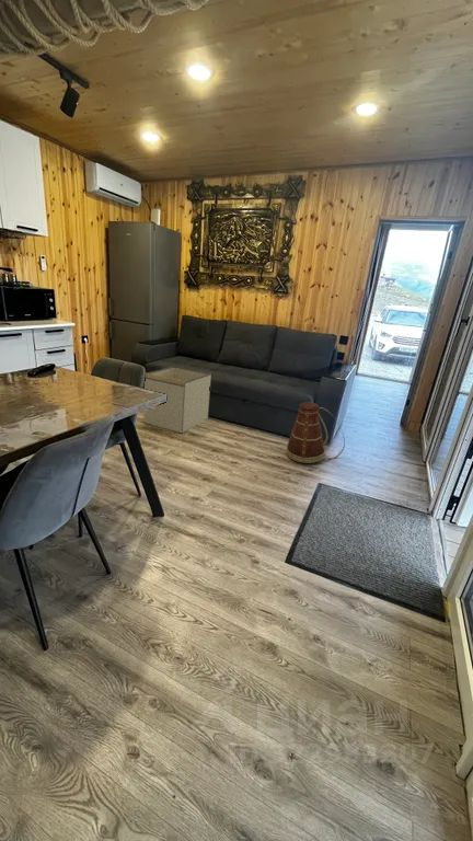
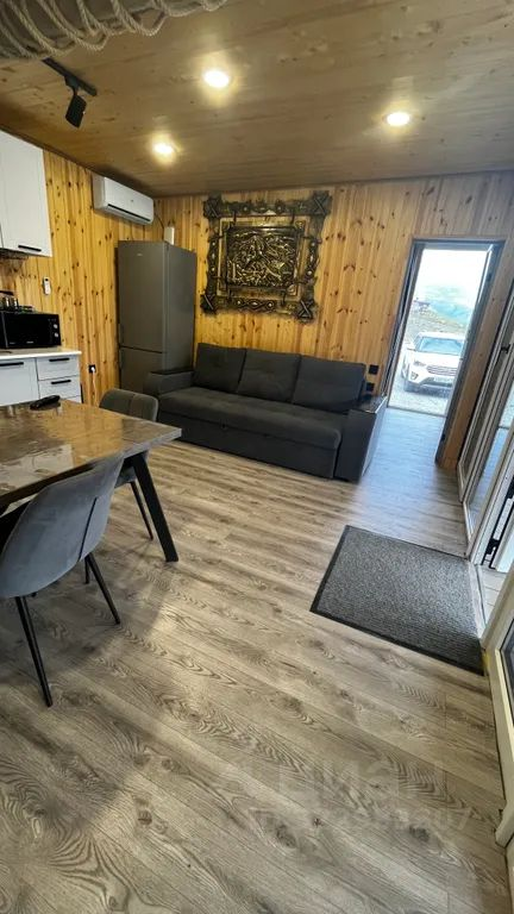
- basket (319, 429)
- storage bin (177, 396)
